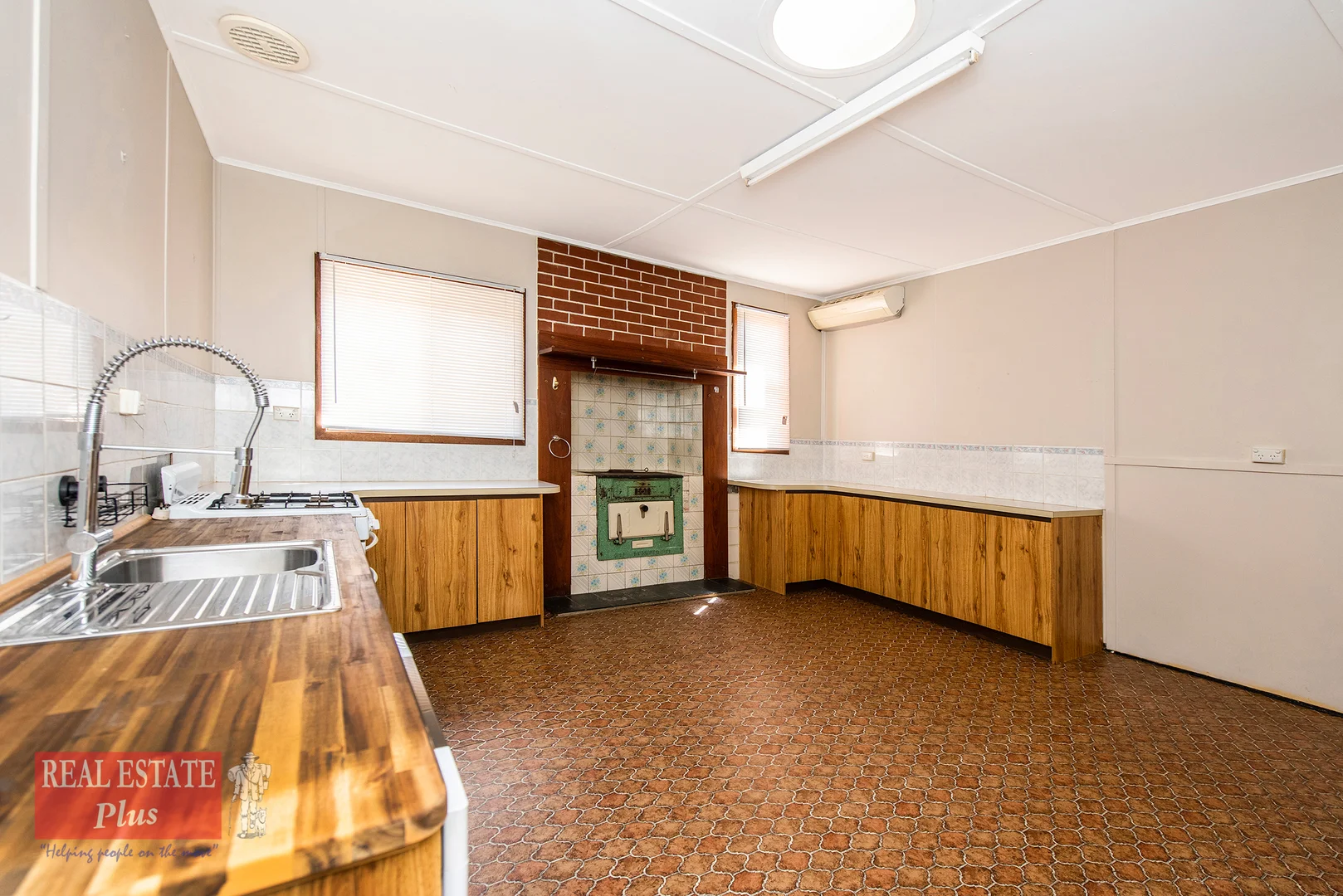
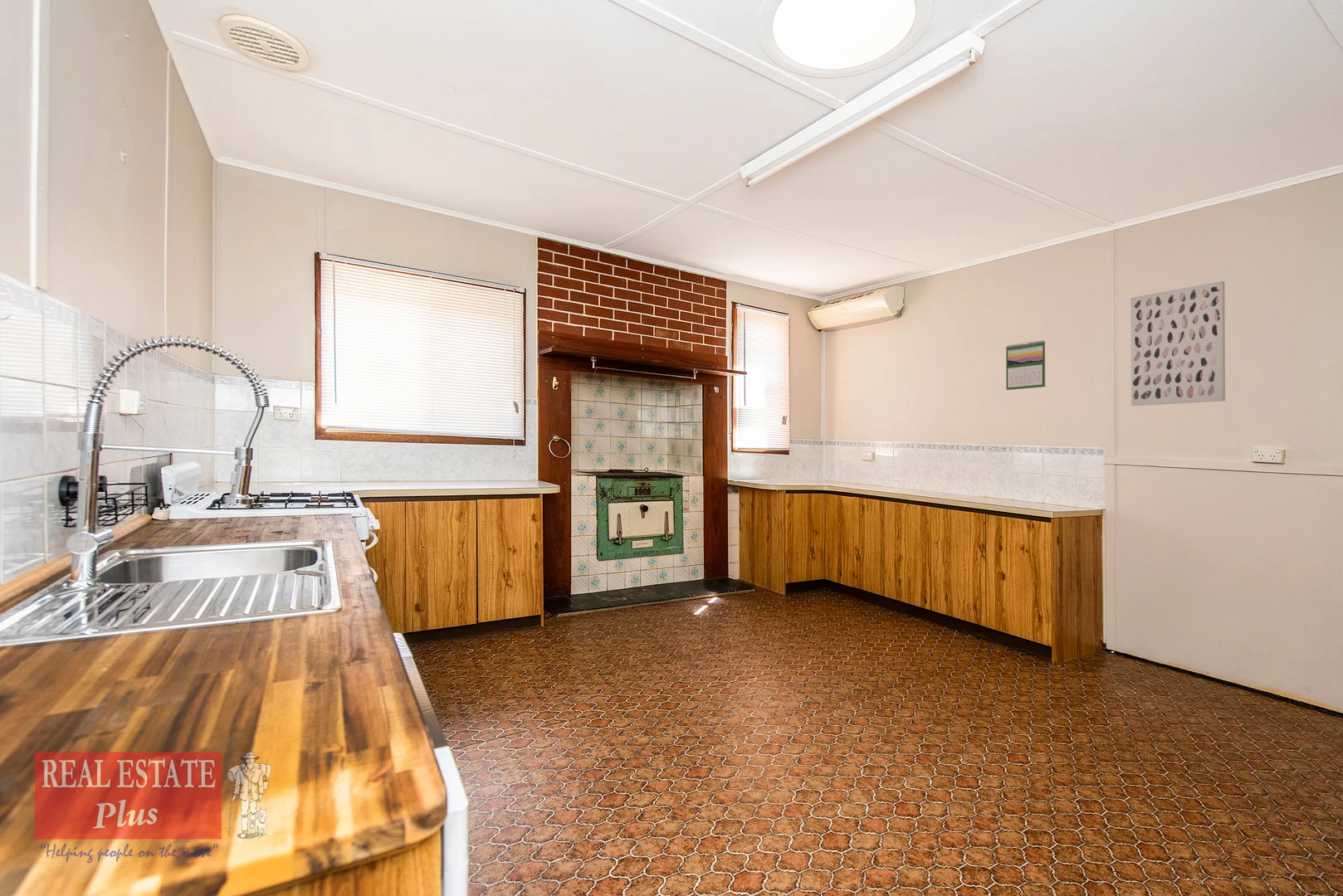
+ calendar (1025, 365)
+ wall art (1175, 347)
